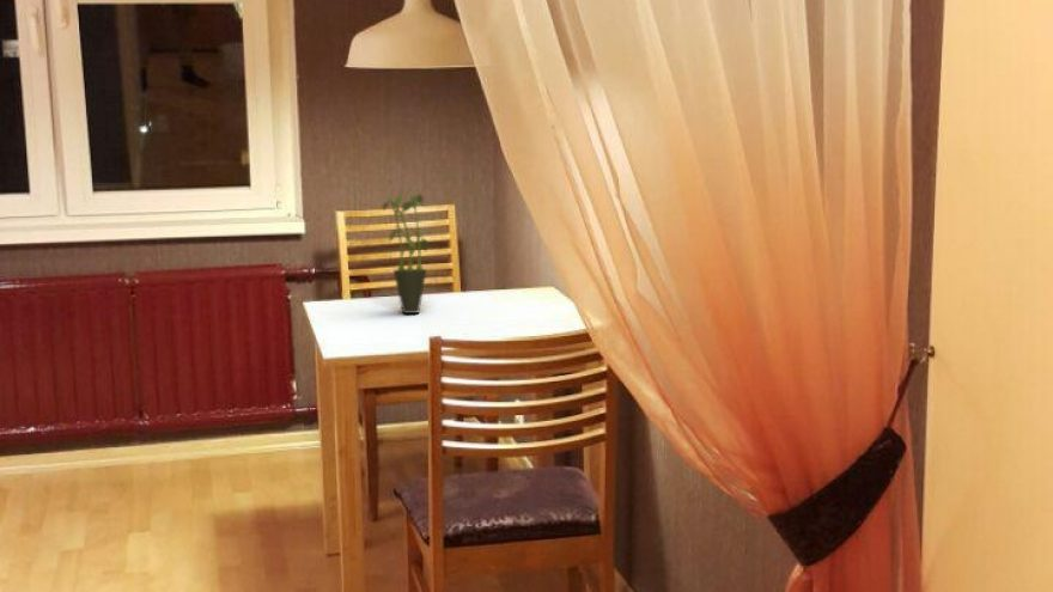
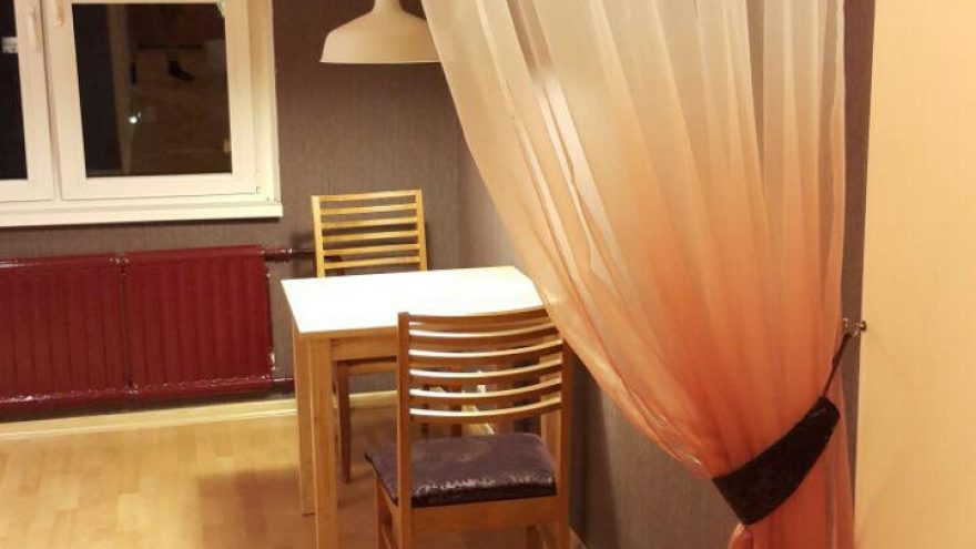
- potted plant (403, 250)
